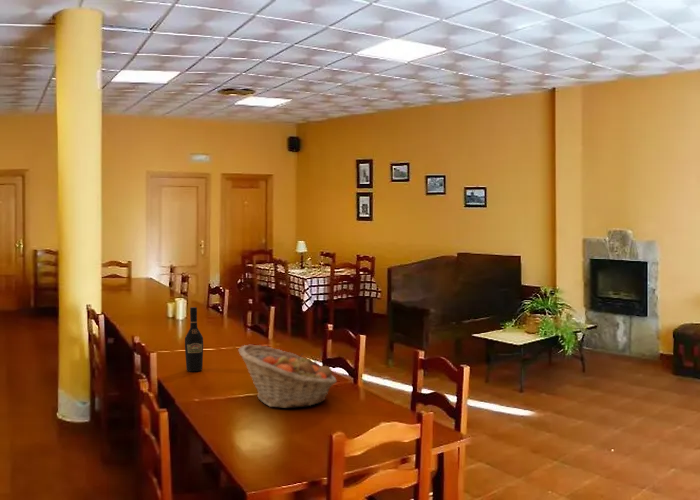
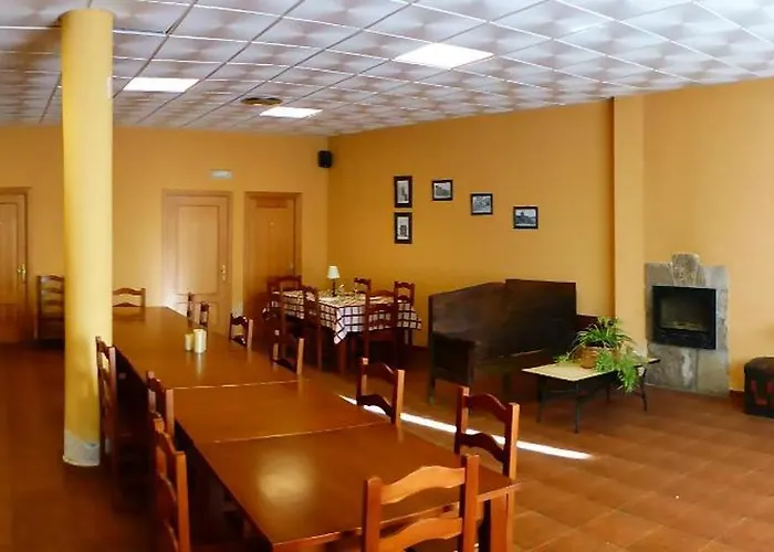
- wine bottle (194, 338)
- fruit basket (287, 372)
